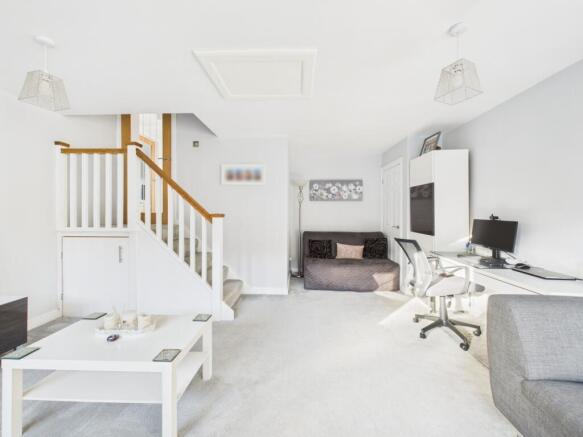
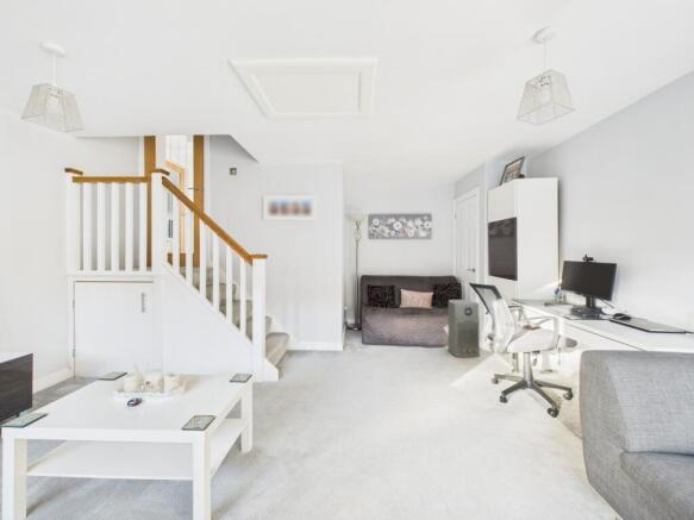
+ air purifier (462, 326)
